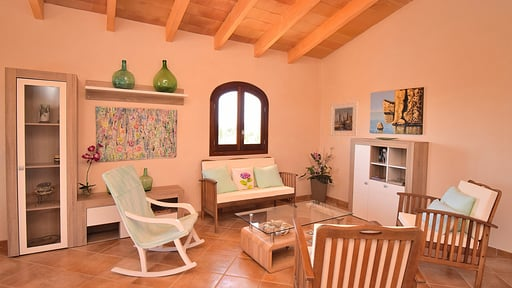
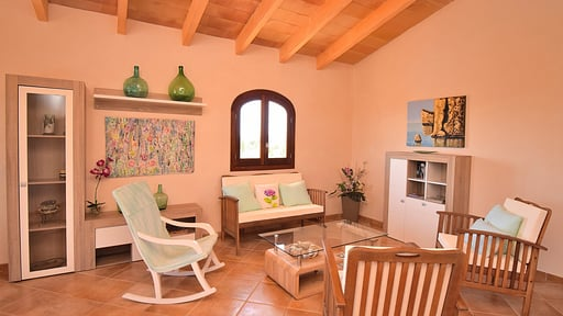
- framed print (343, 119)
